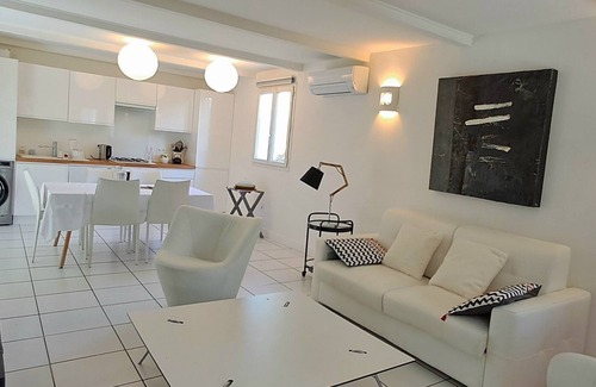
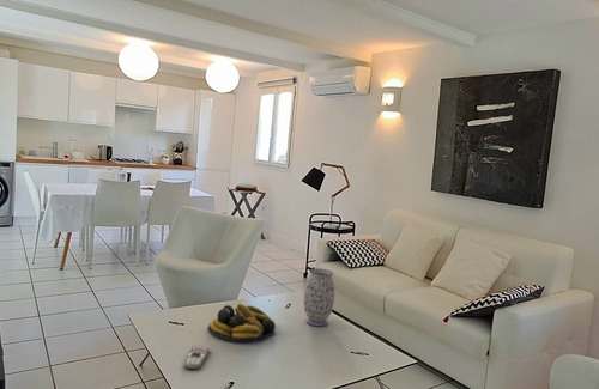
+ vase (319, 297)
+ remote control (195, 357)
+ fruit bowl (242, 317)
